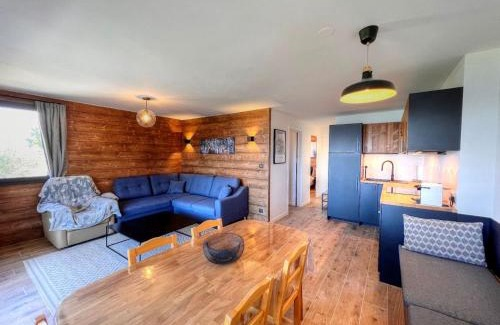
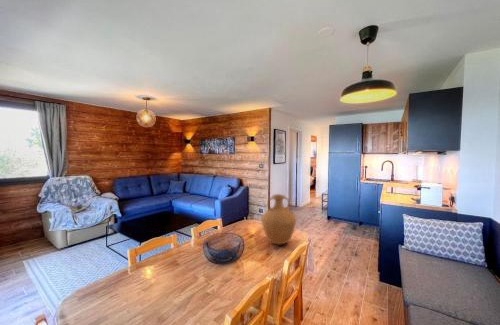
+ vase (278, 219)
